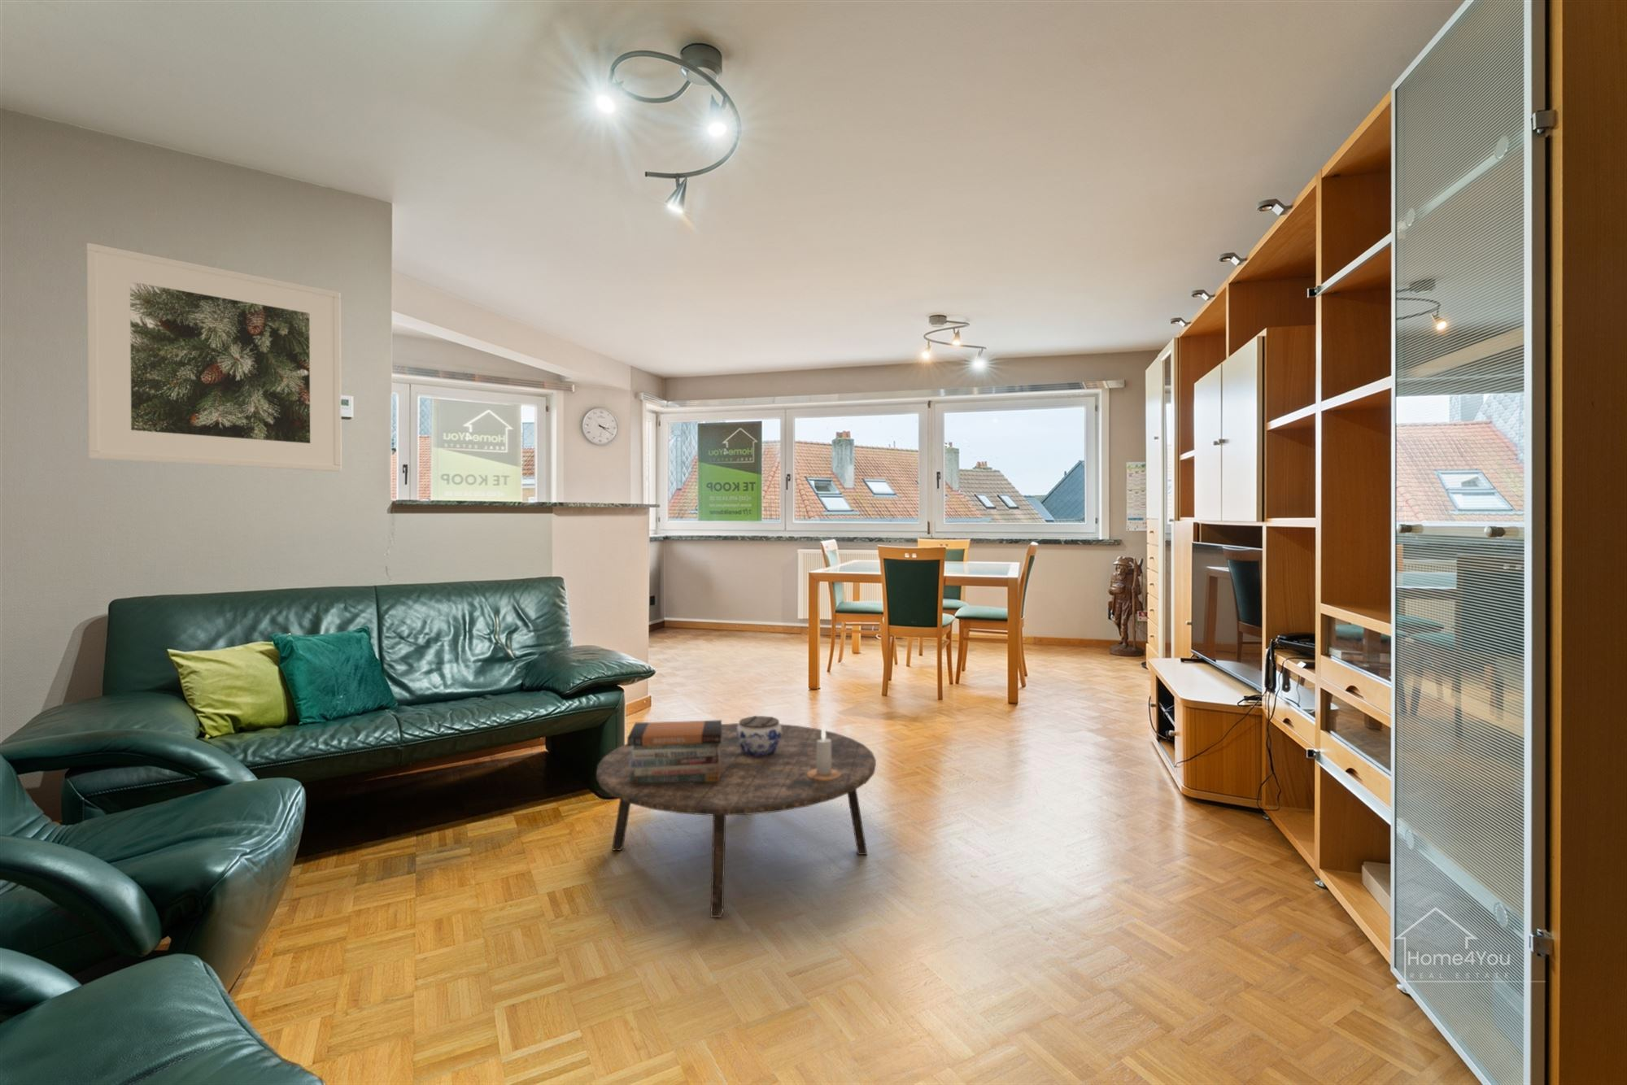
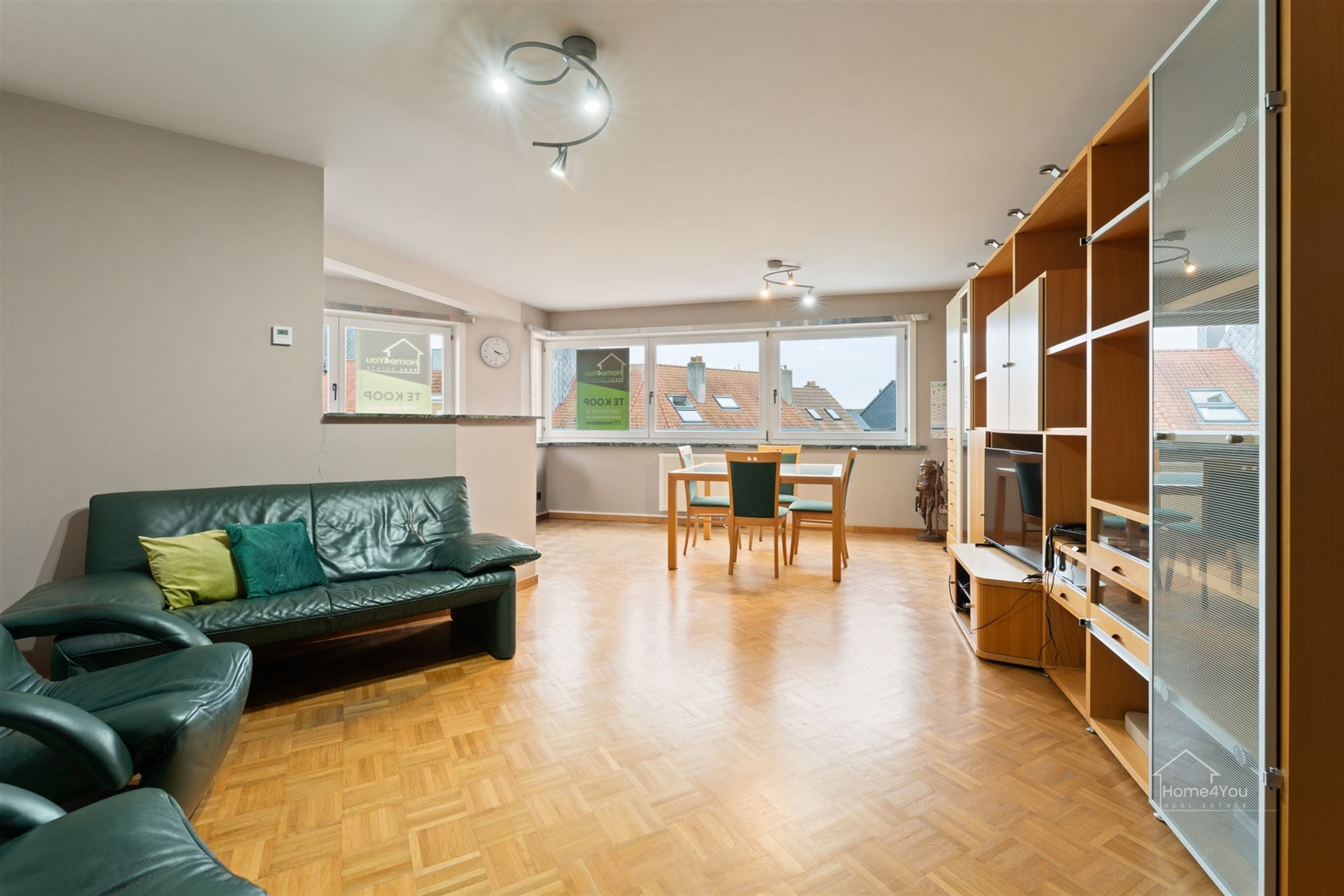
- candle (823, 750)
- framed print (225, 368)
- book stack (675, 750)
- coffee table (738, 804)
- jar (759, 735)
